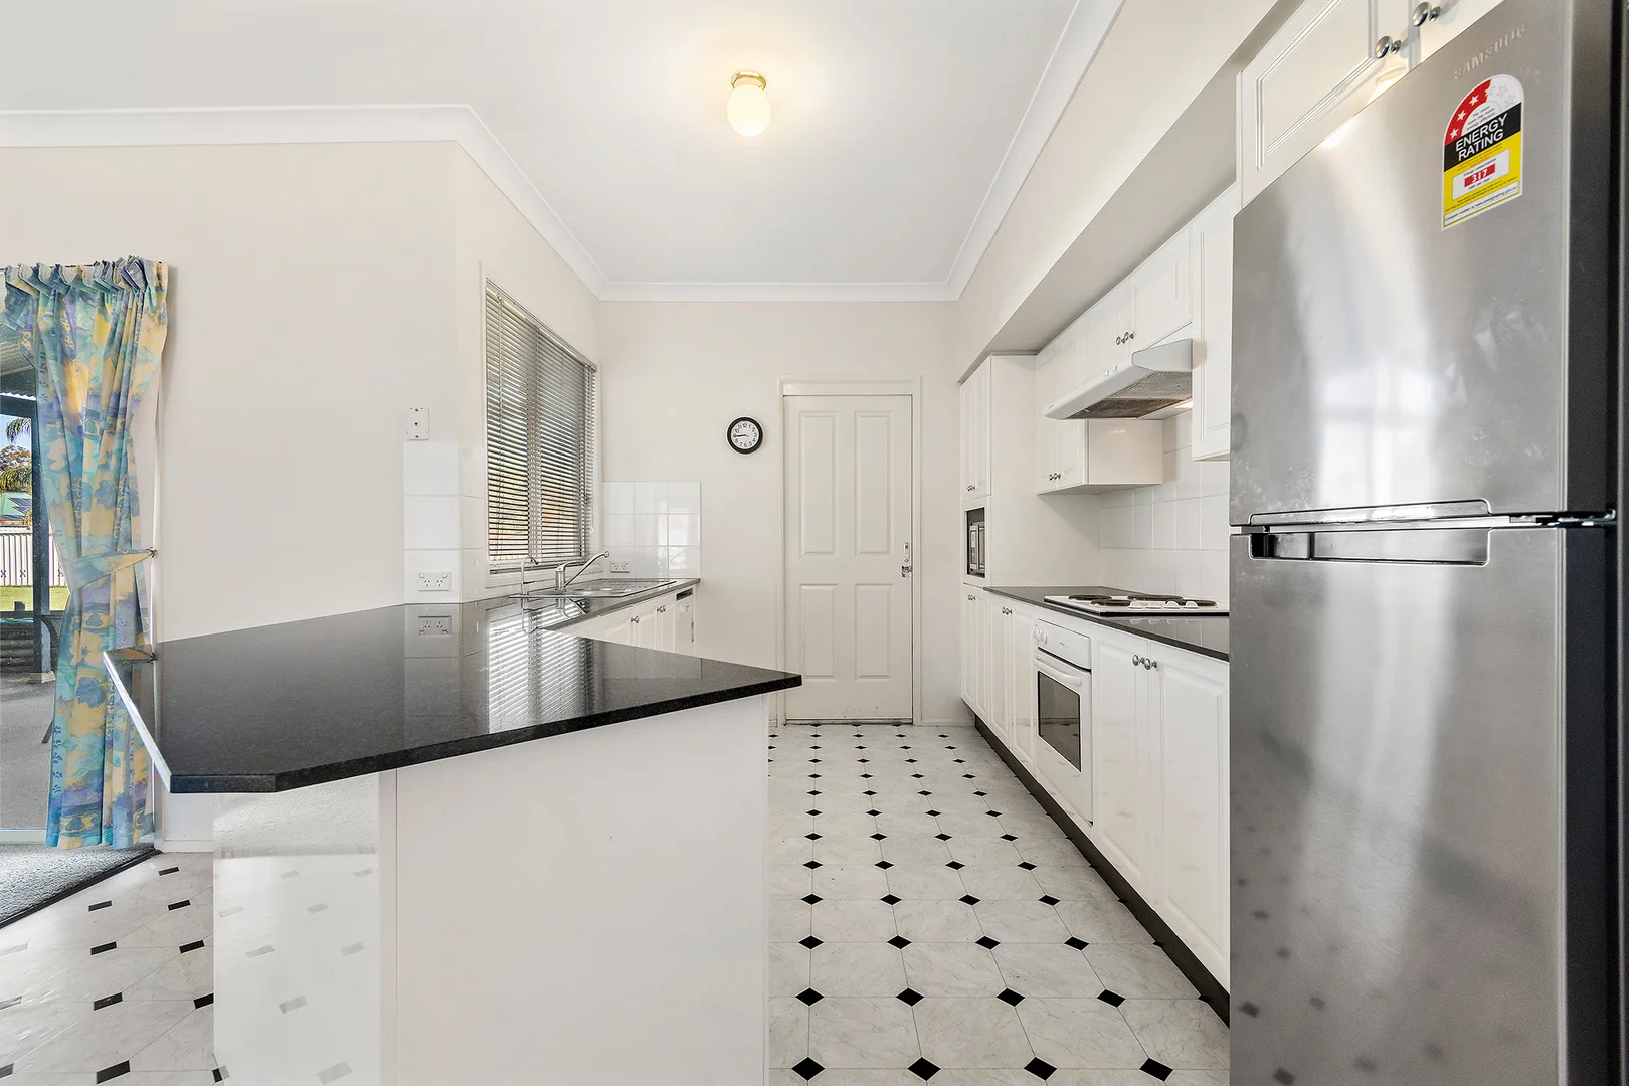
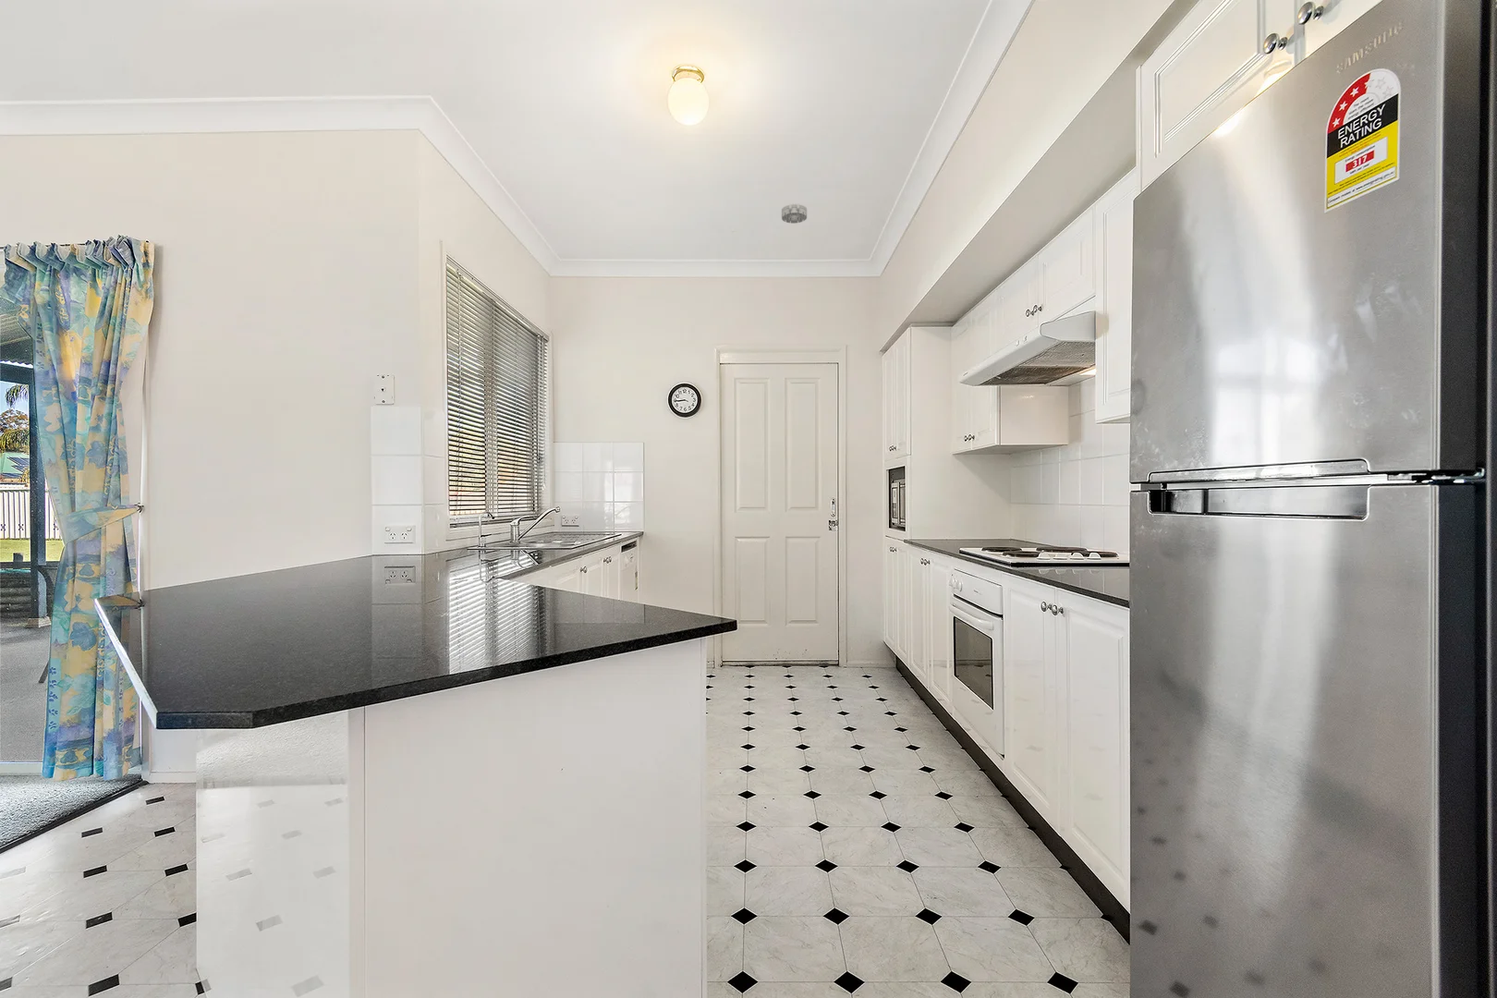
+ smoke detector (794, 213)
